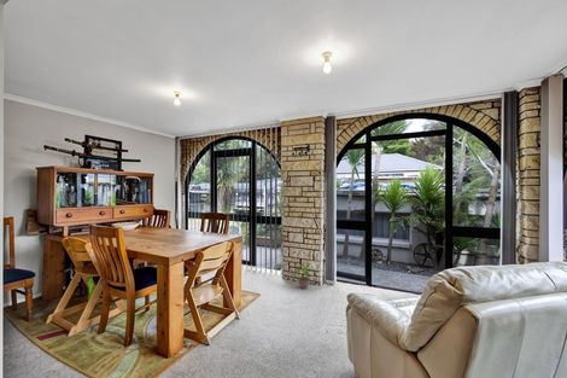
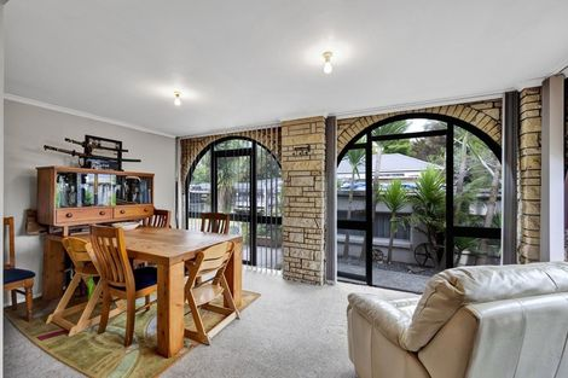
- potted plant (303, 275)
